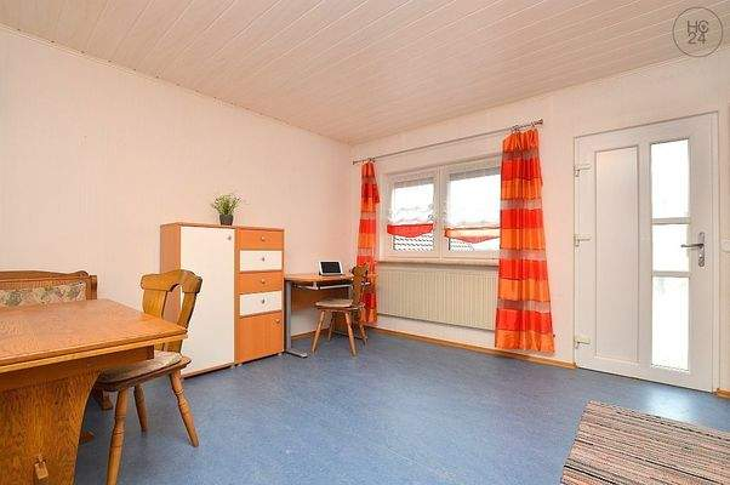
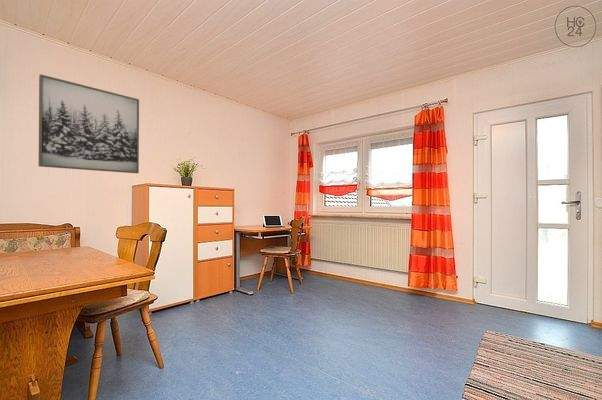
+ wall art (94, 129)
